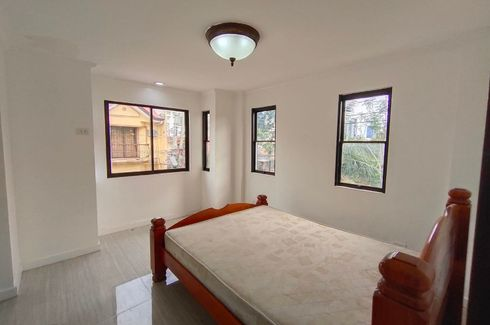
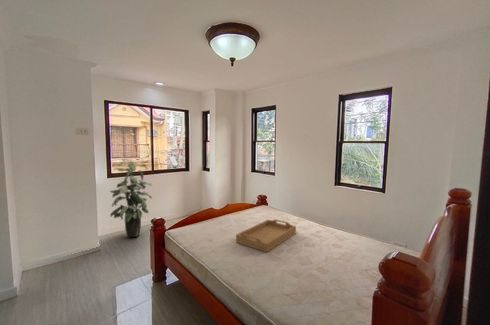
+ serving tray (267, 232)
+ indoor plant (130, 197)
